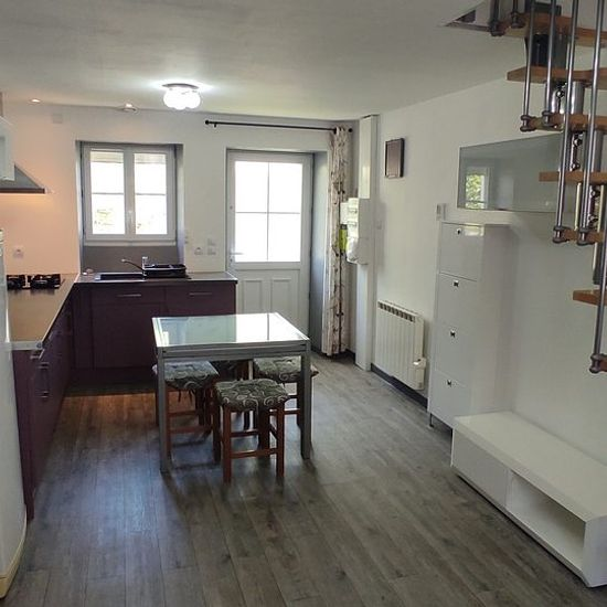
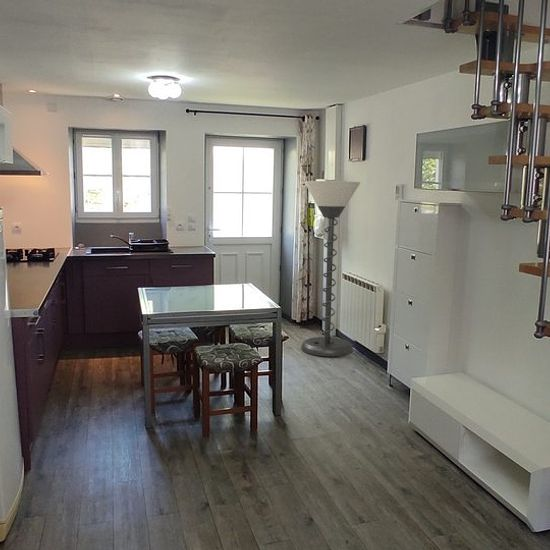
+ floor lamp (329, 267)
